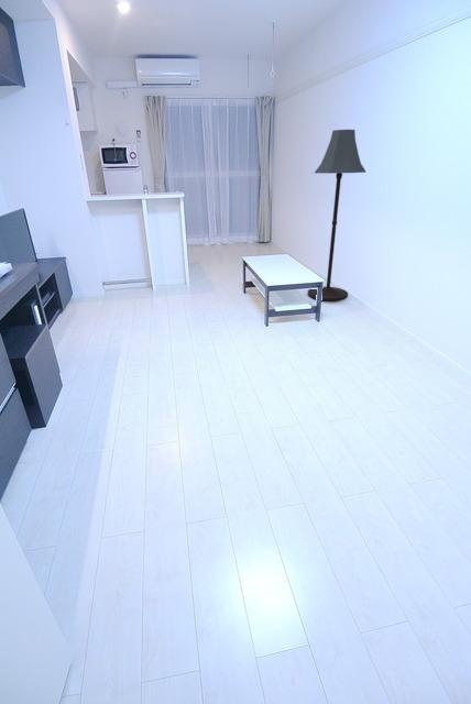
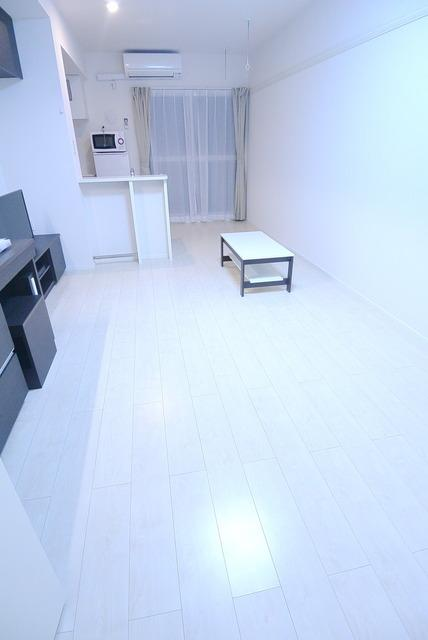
- floor lamp (335, 220)
